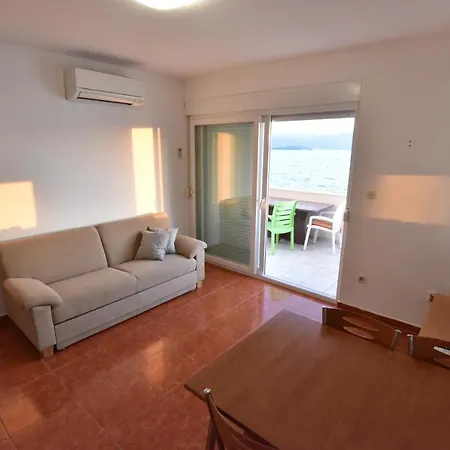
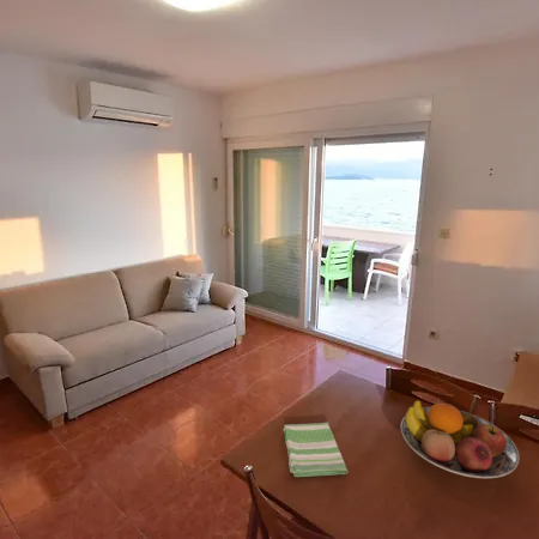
+ fruit bowl (456, 434)
+ dish towel (311, 447)
